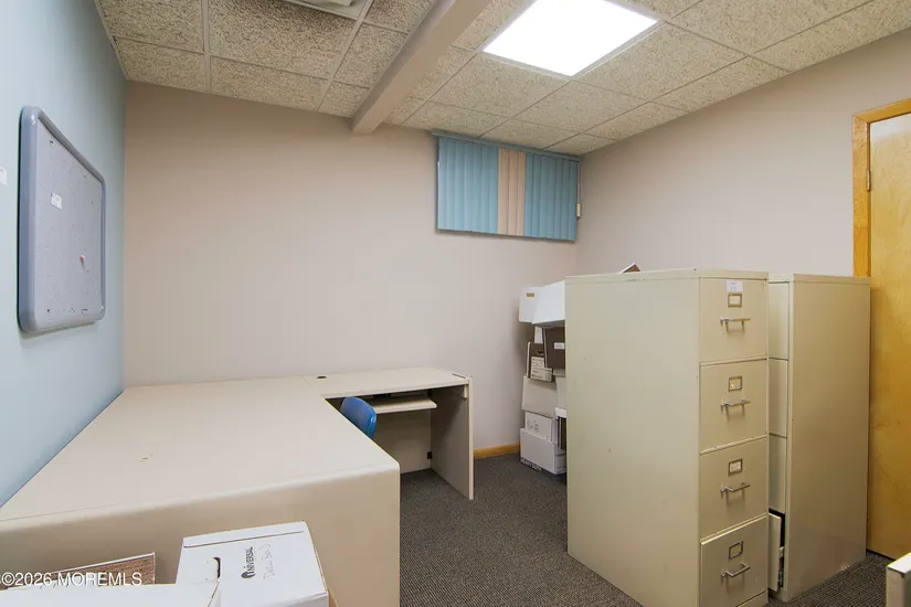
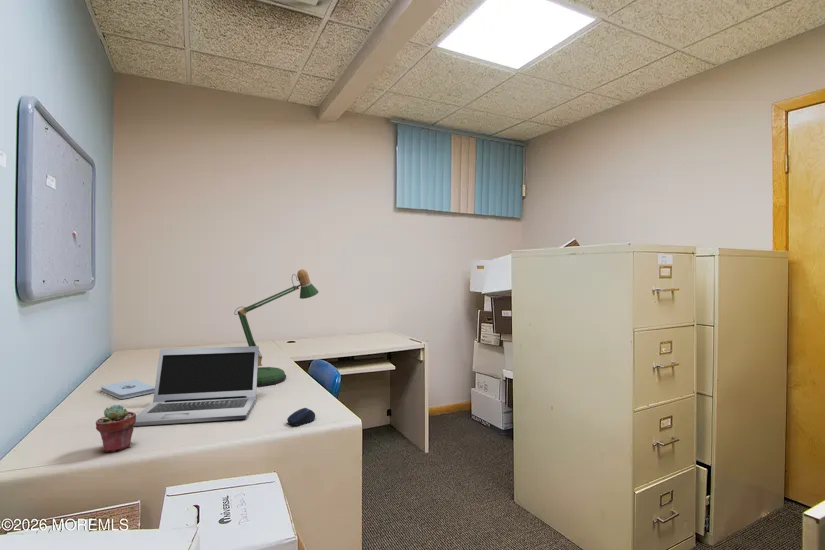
+ notepad (128, 388)
+ laptop (200, 381)
+ desk lamp (263, 304)
+ potted succulent (116, 426)
+ computer mouse (301, 414)
